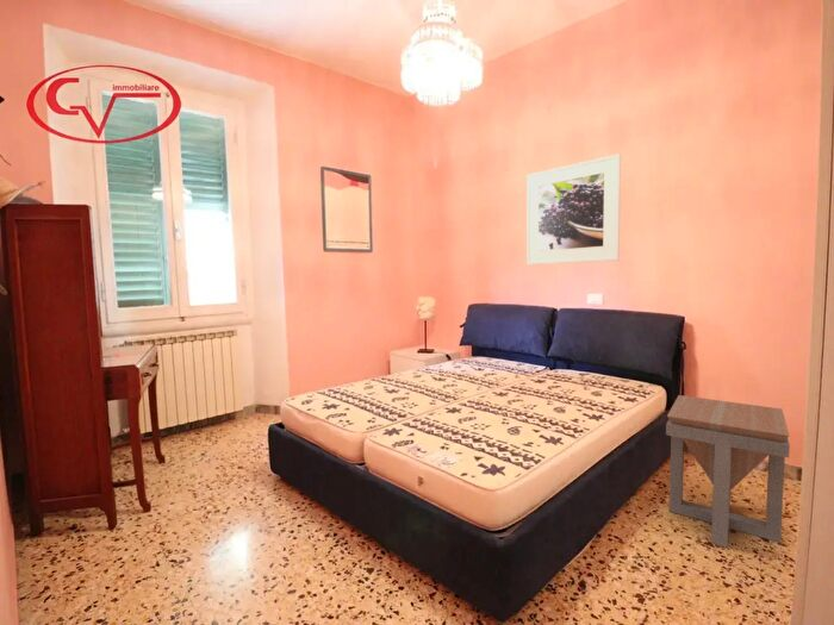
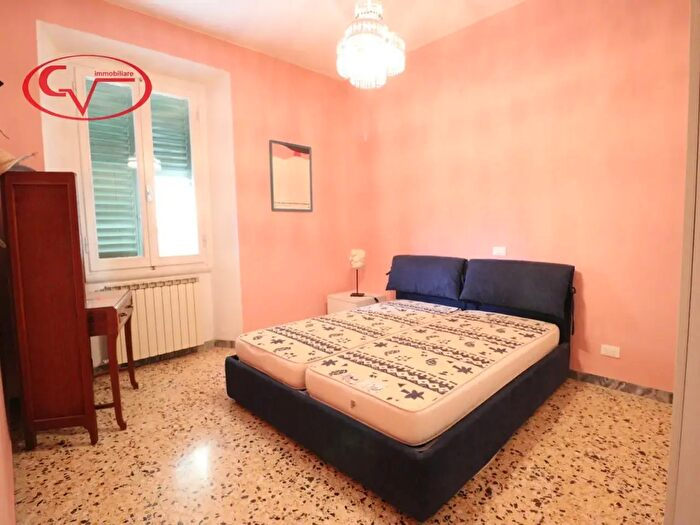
- side table (723, 468)
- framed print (570, 214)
